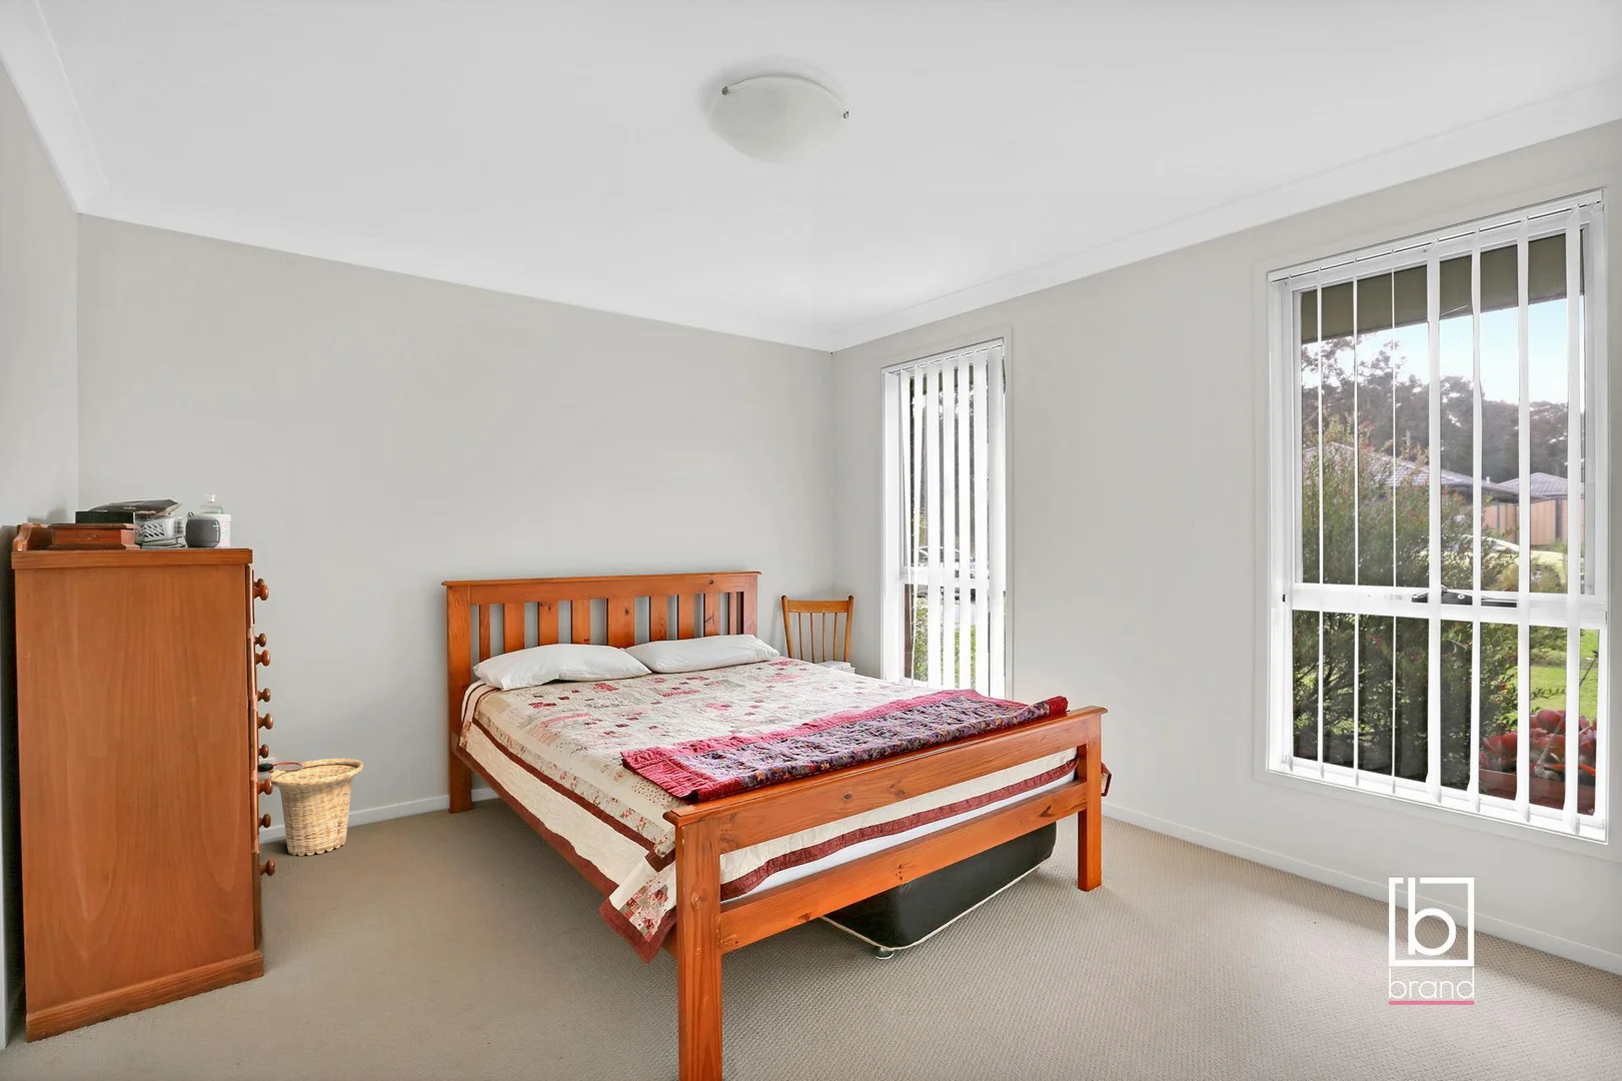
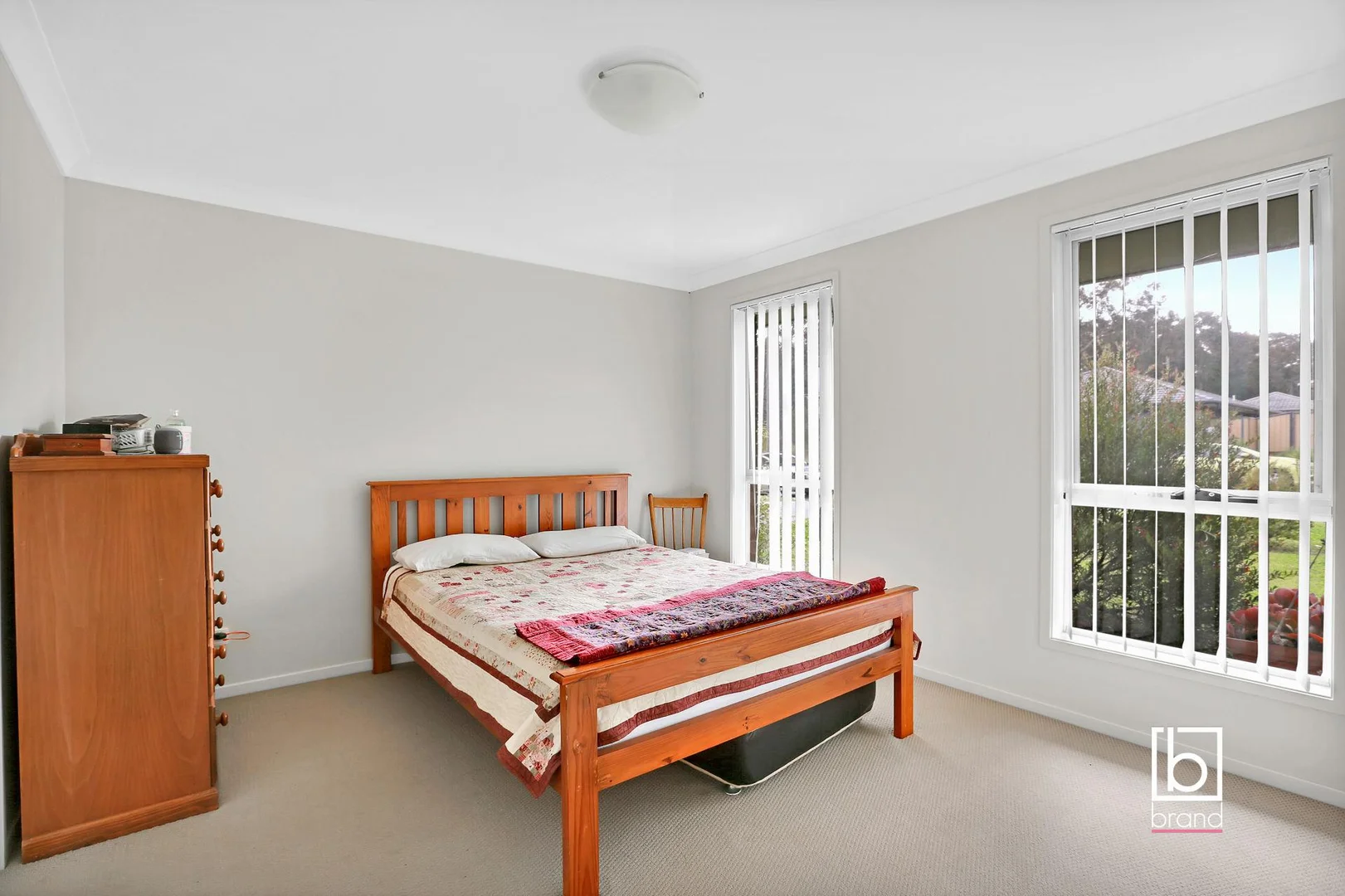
- basket (316, 807)
